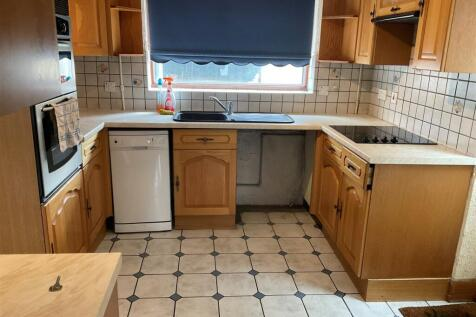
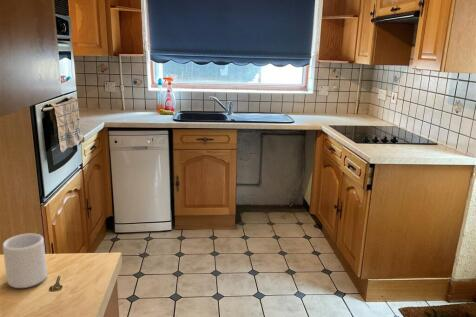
+ mug (22, 258)
